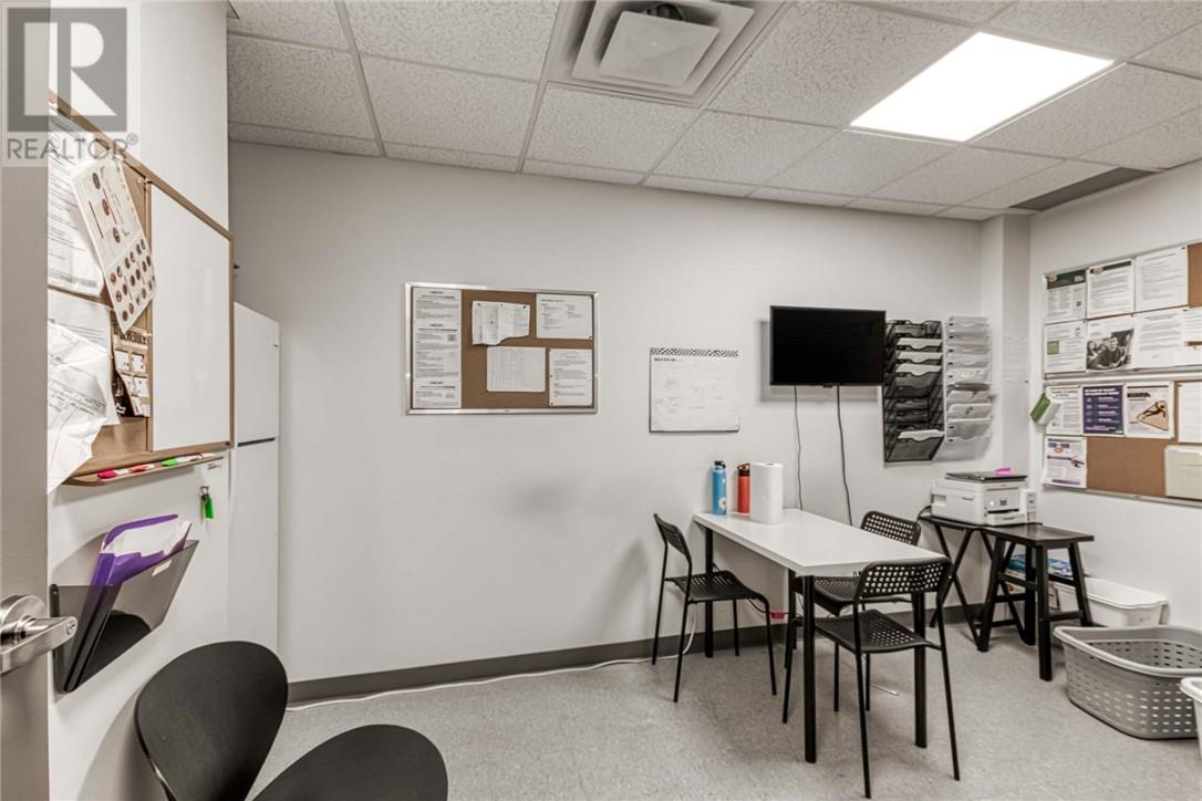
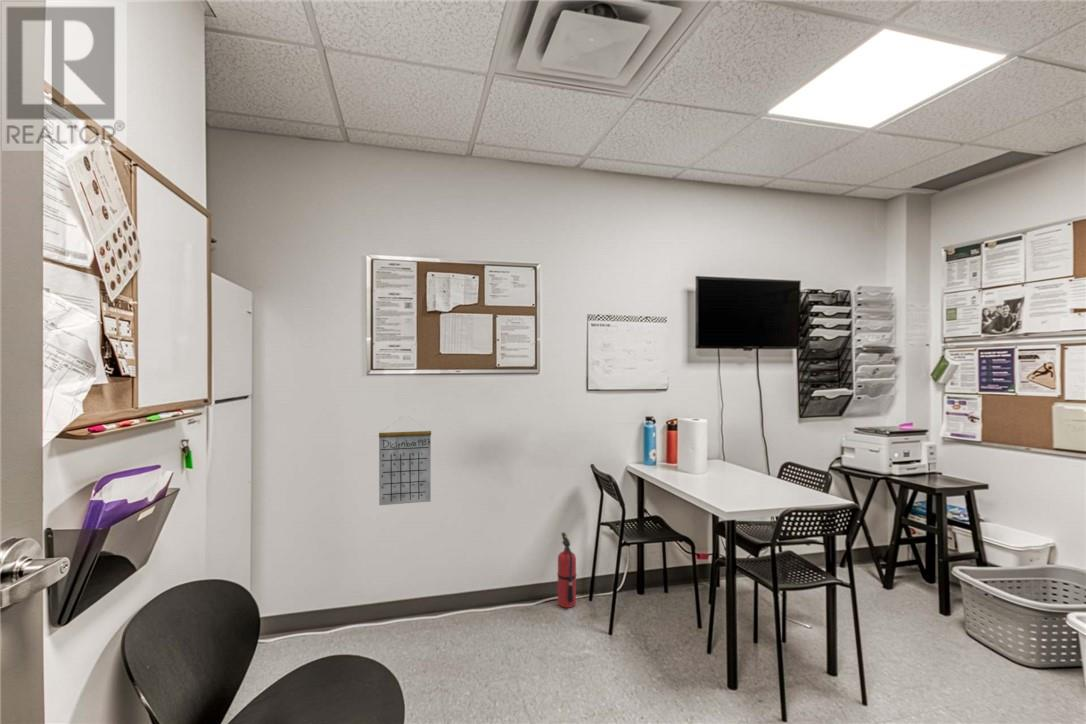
+ calendar (405, 459)
+ fire extinguisher (567, 570)
